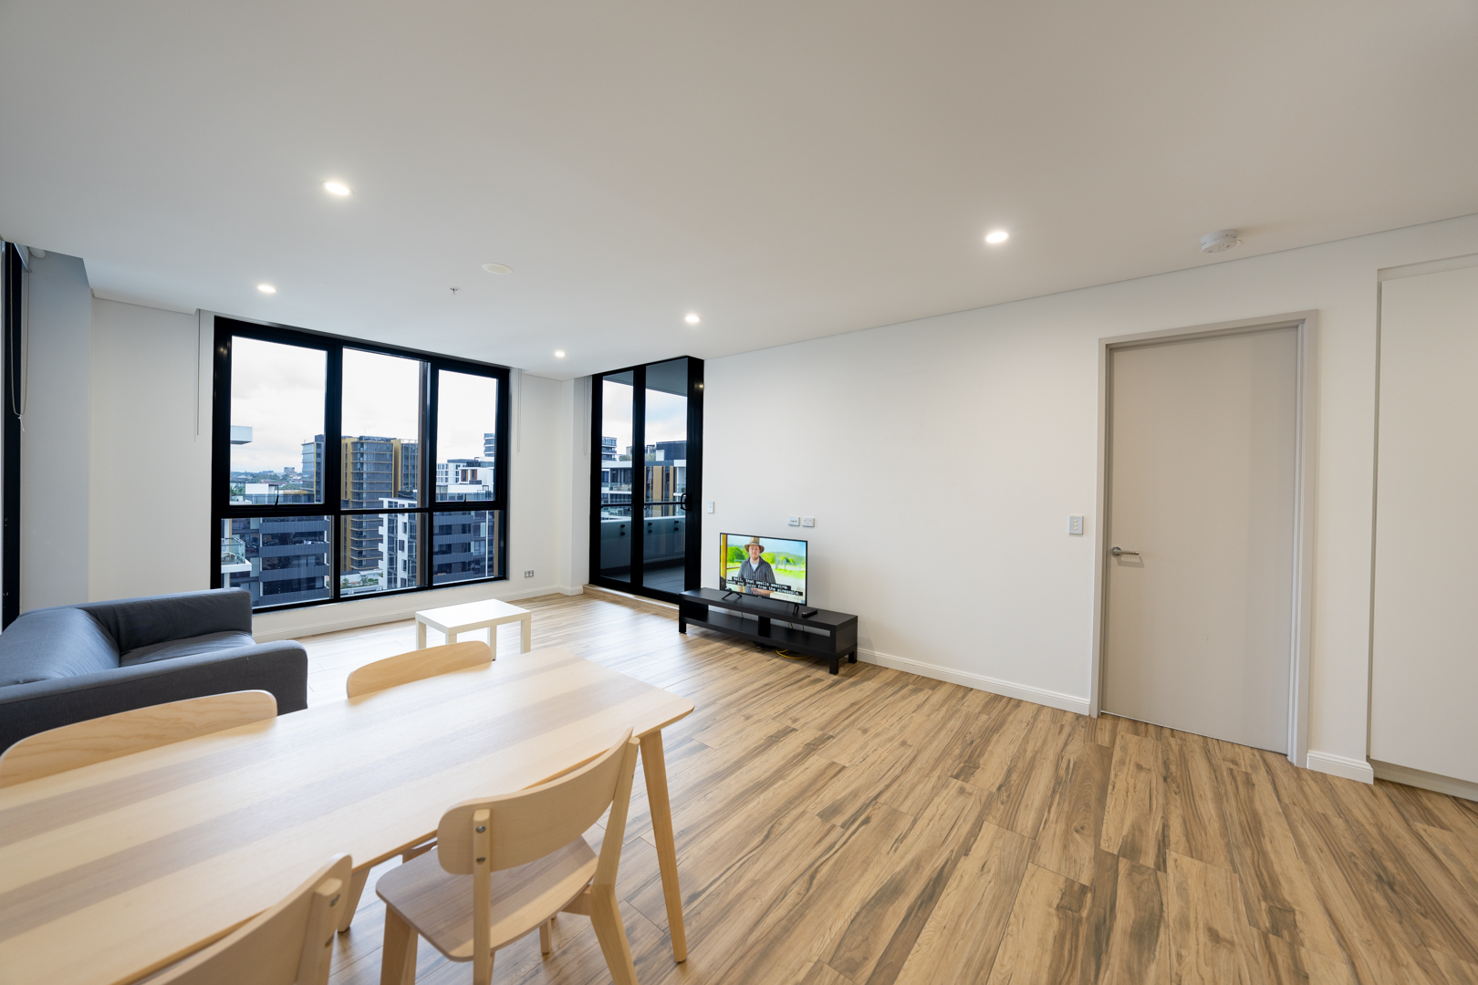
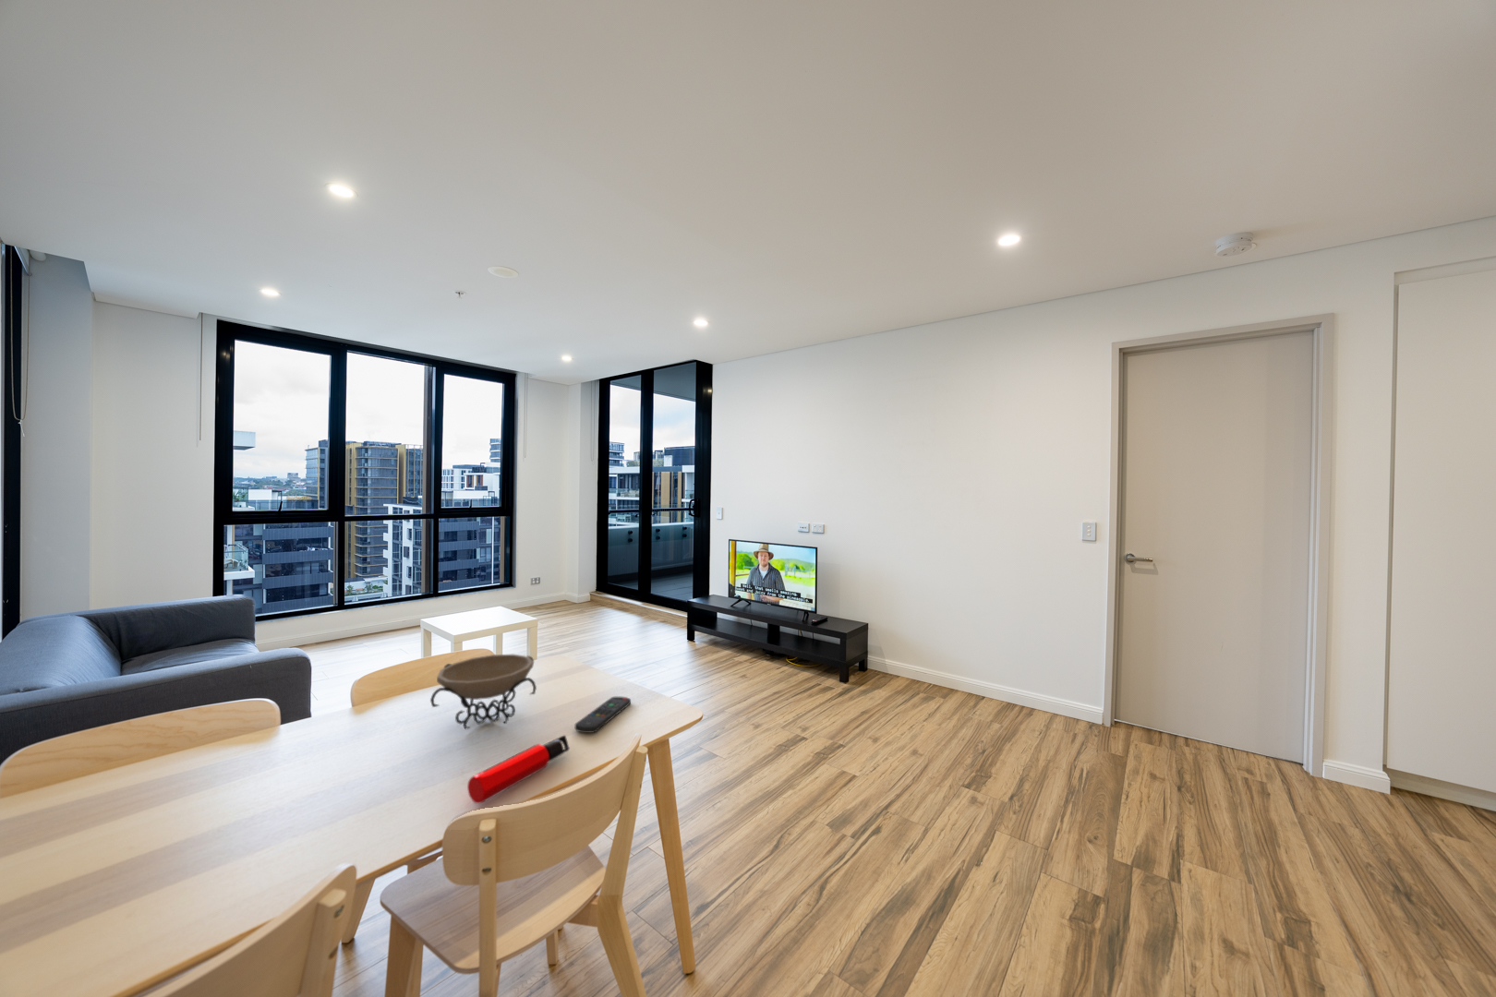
+ remote control (604, 712)
+ decorative bowl (486, 693)
+ water bottle (524, 764)
